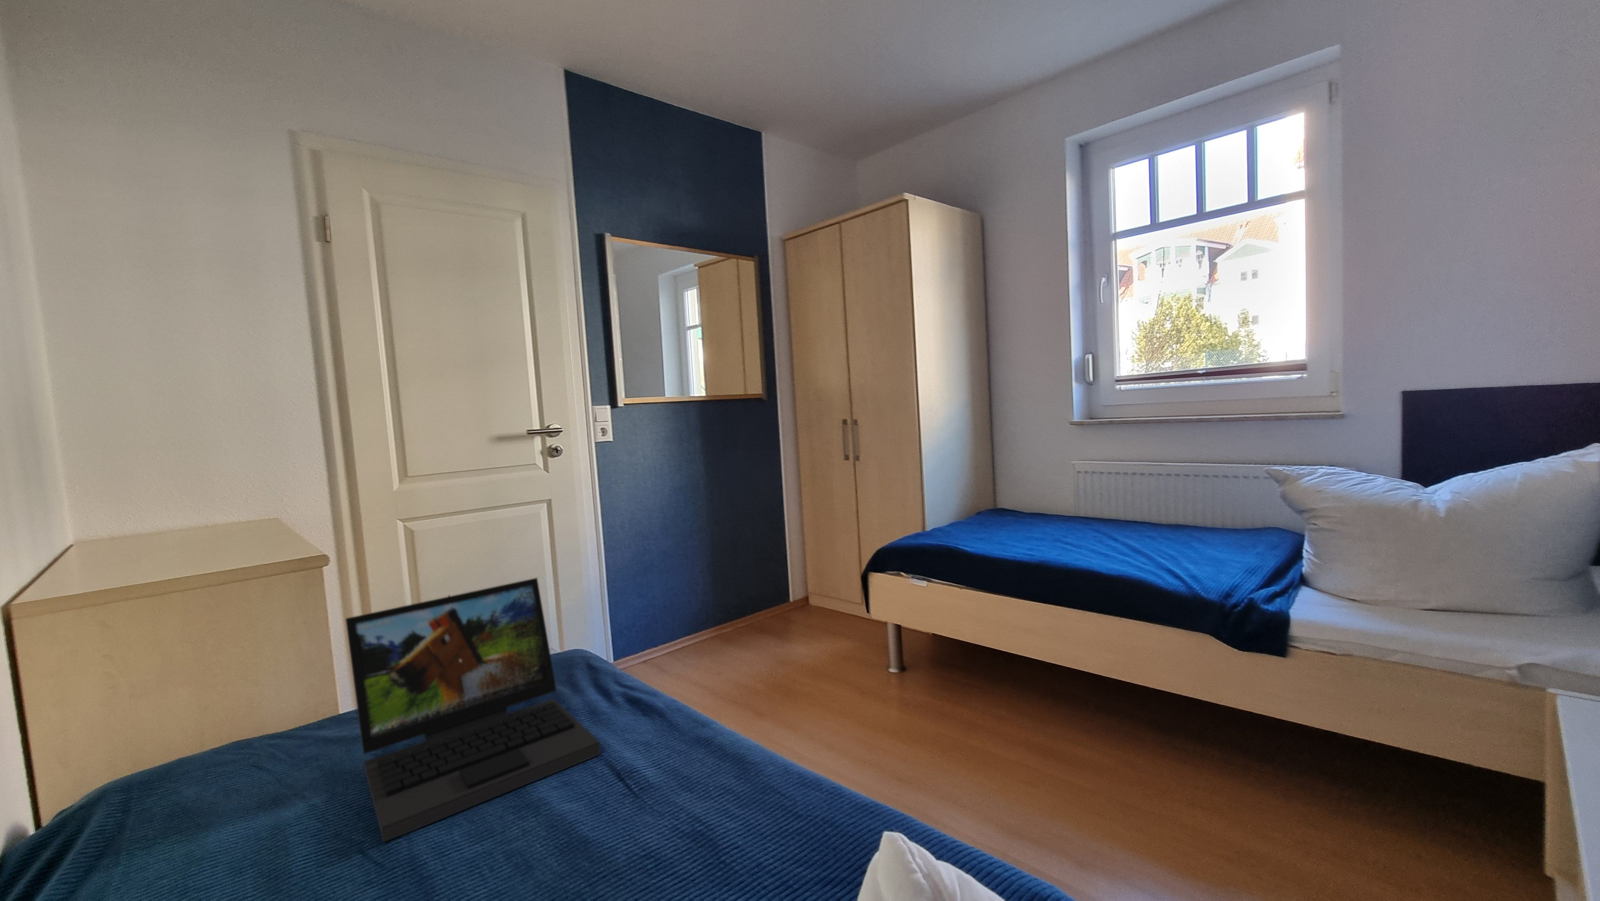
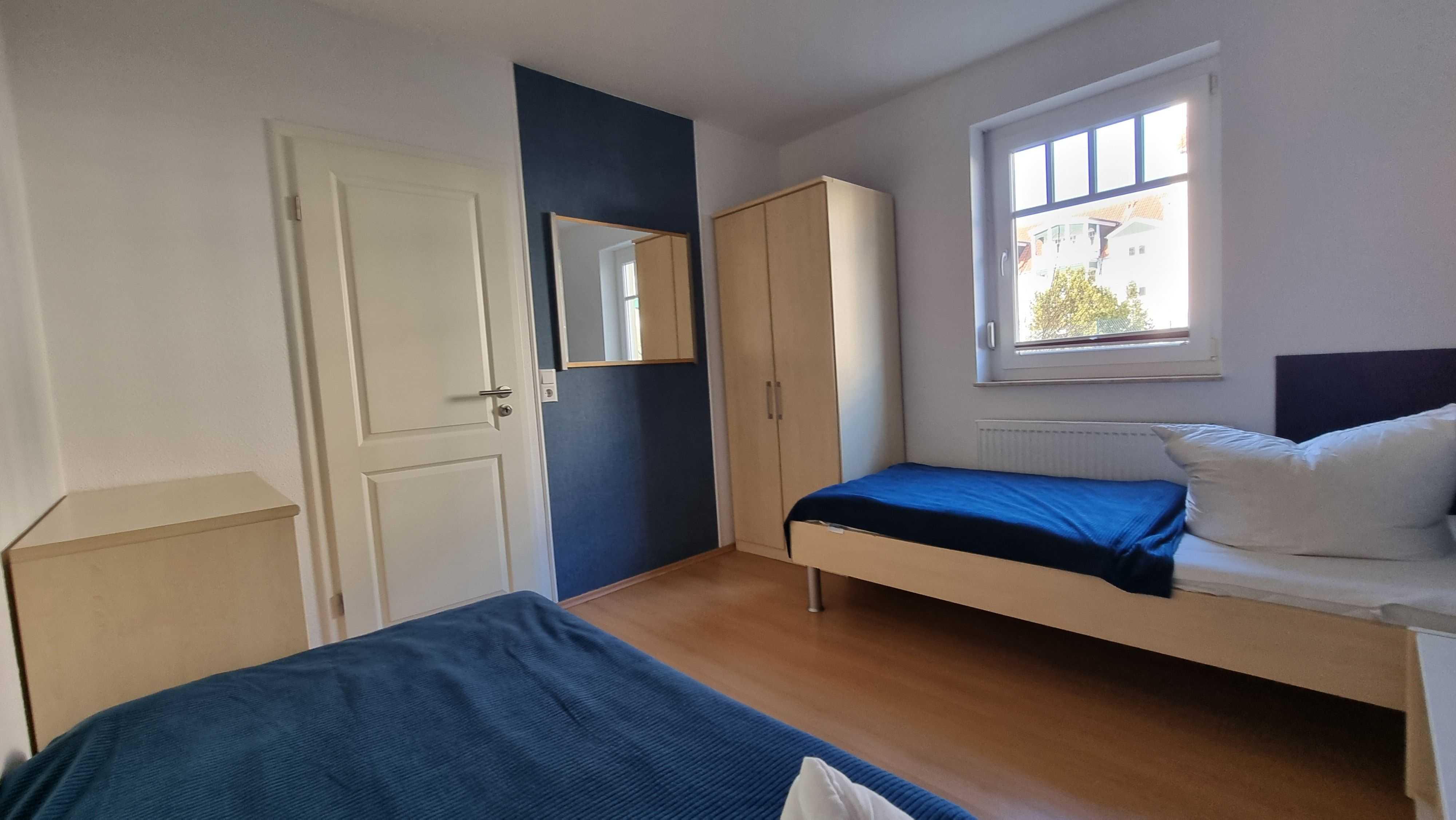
- laptop (473, 683)
